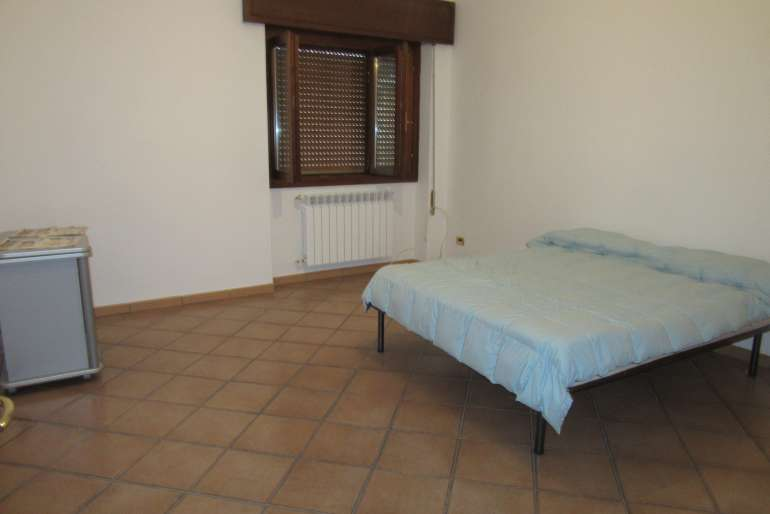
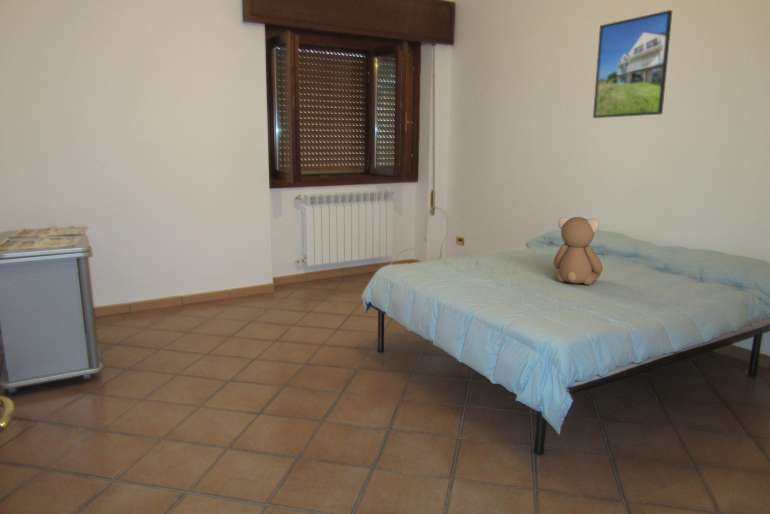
+ teddy bear (578, 249)
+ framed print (629, 68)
